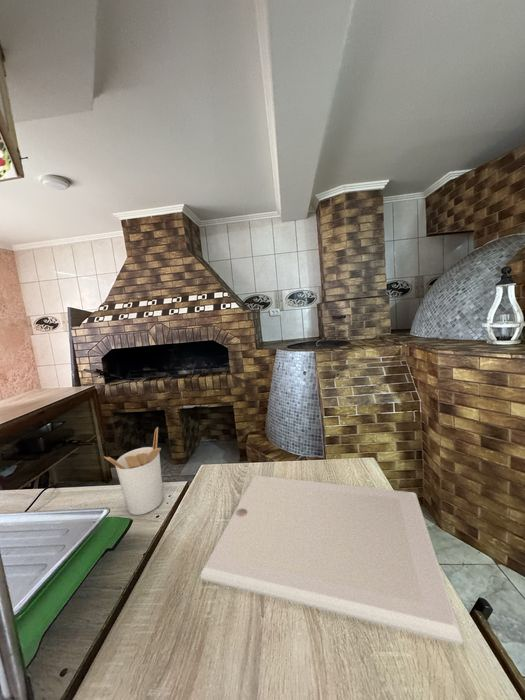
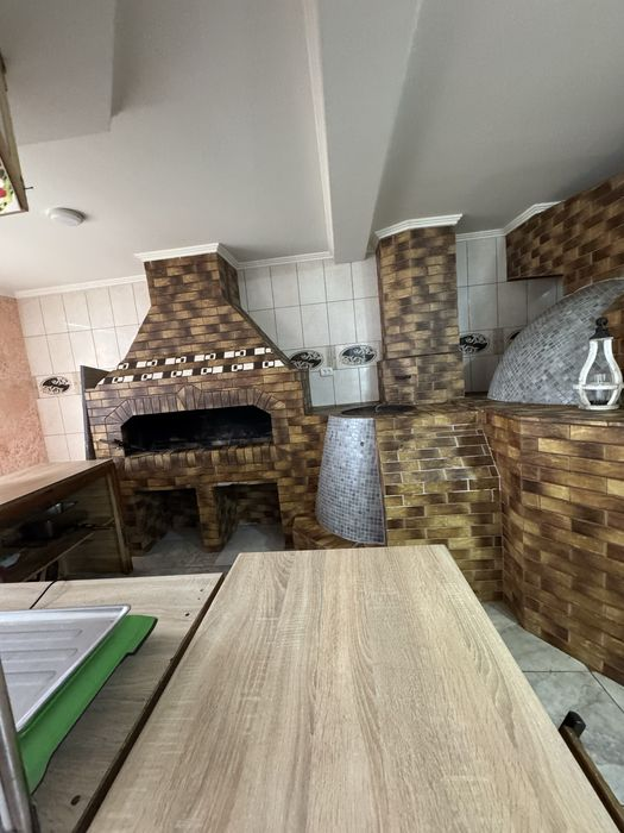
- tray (322, 529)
- utensil holder (142, 473)
